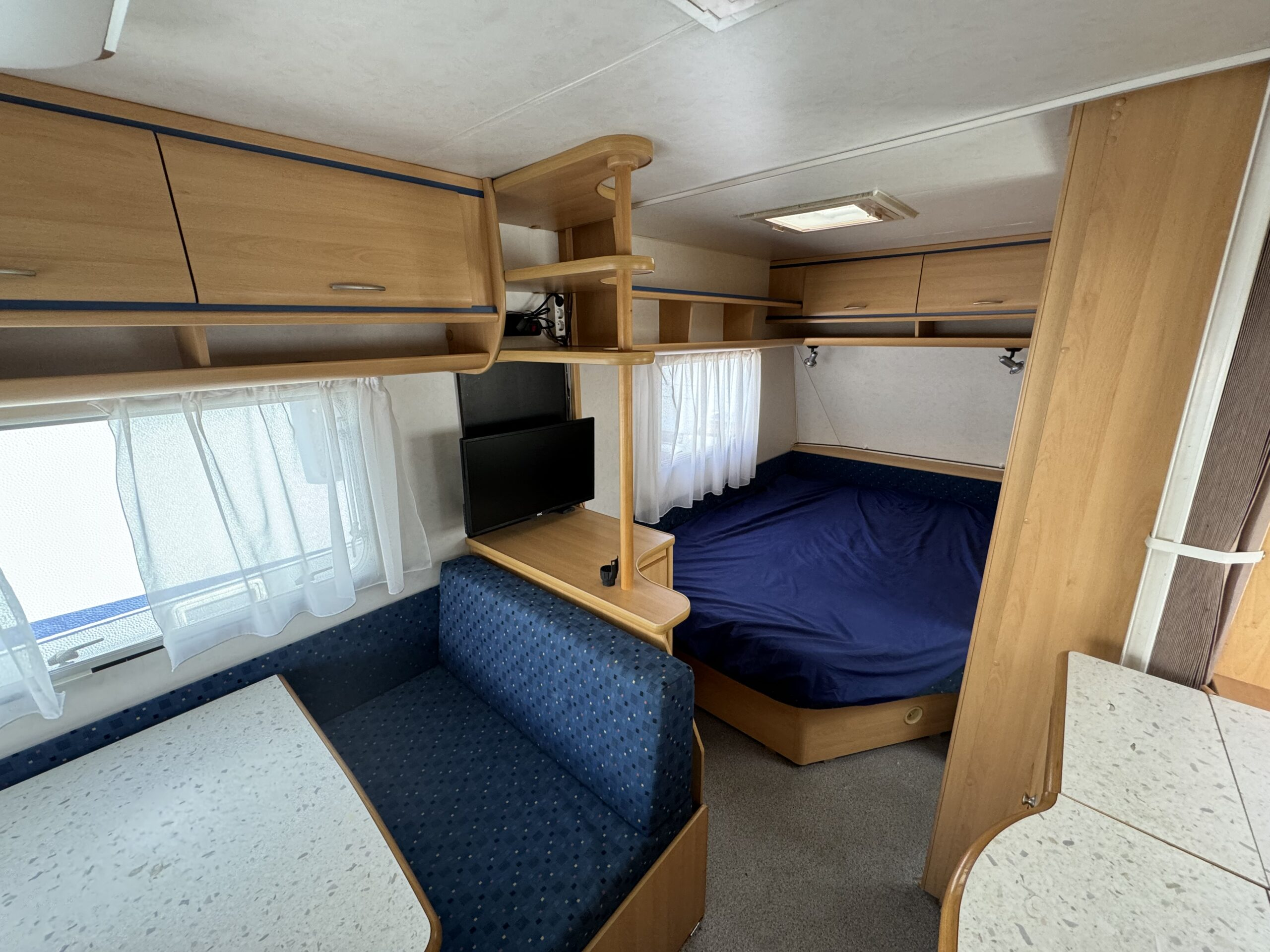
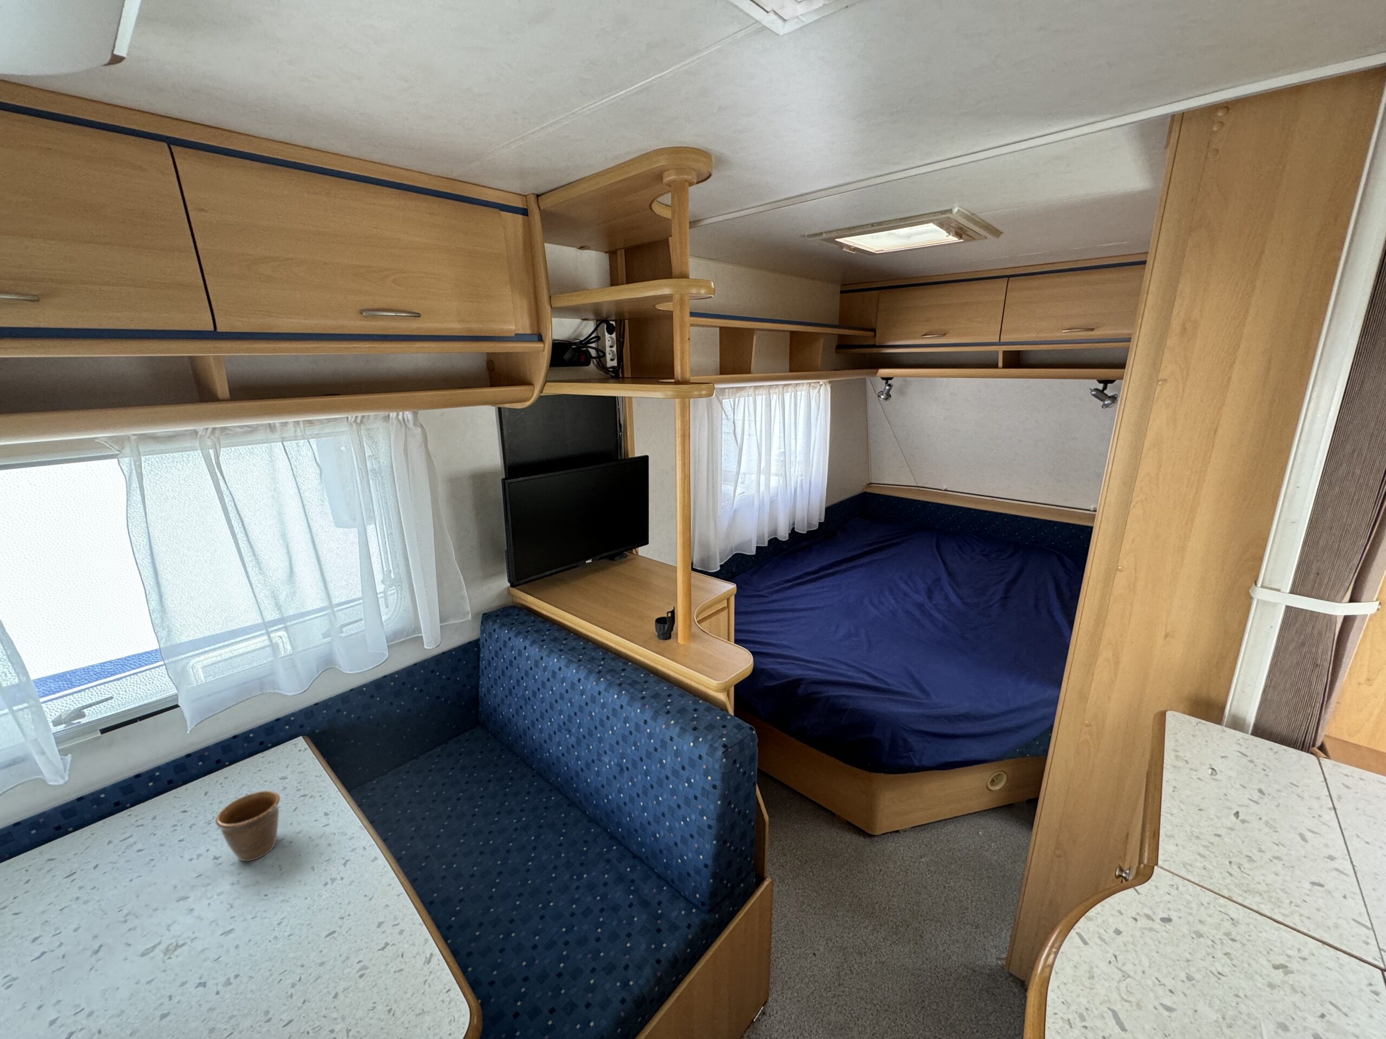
+ mug (254, 825)
